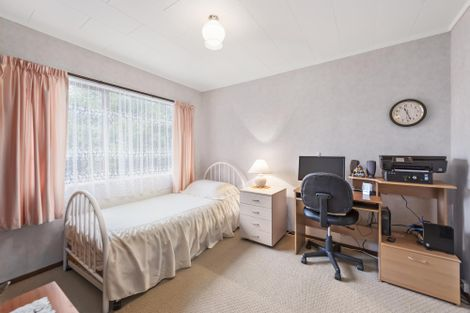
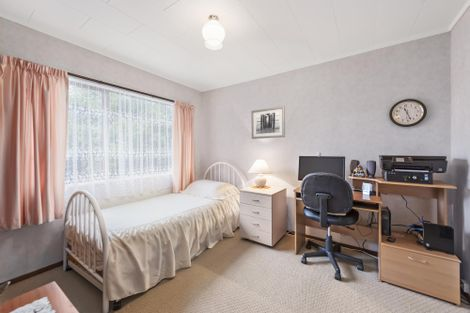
+ wall art (267, 123)
